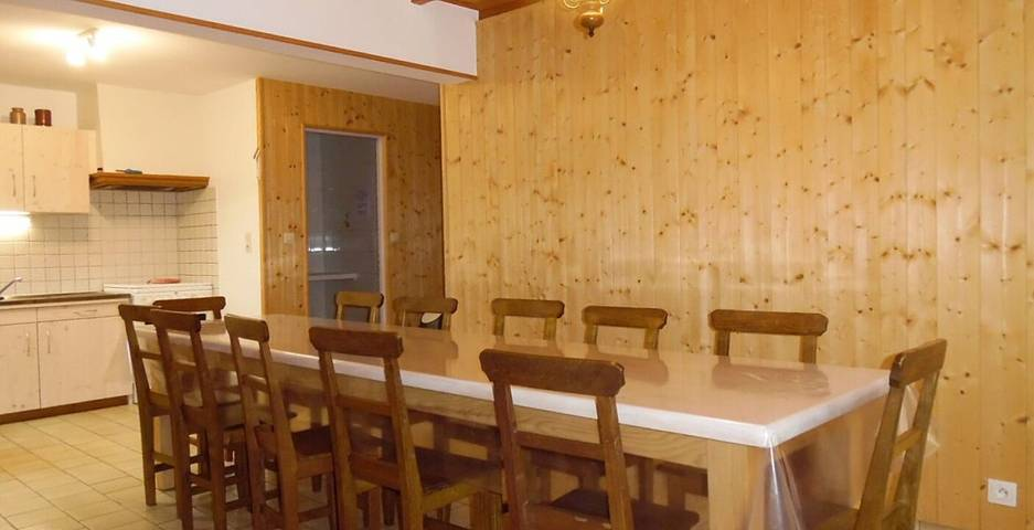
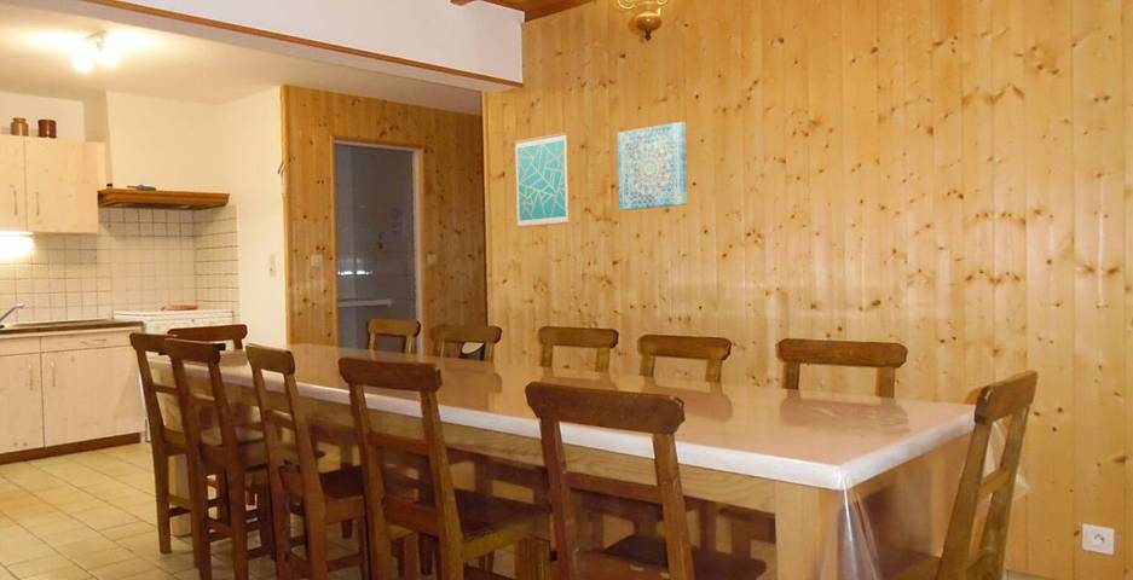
+ wall art (541, 181)
+ wall art (651, 167)
